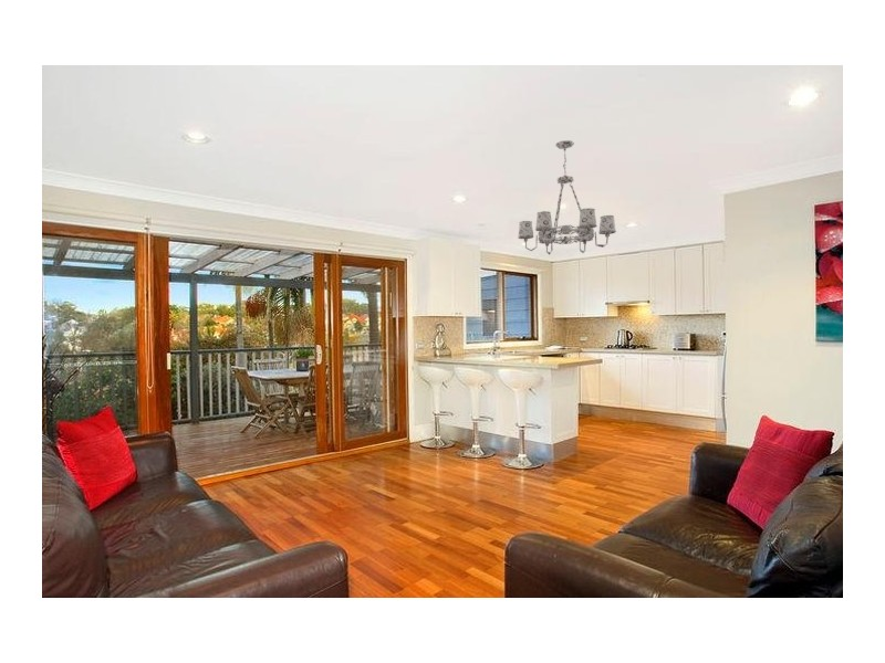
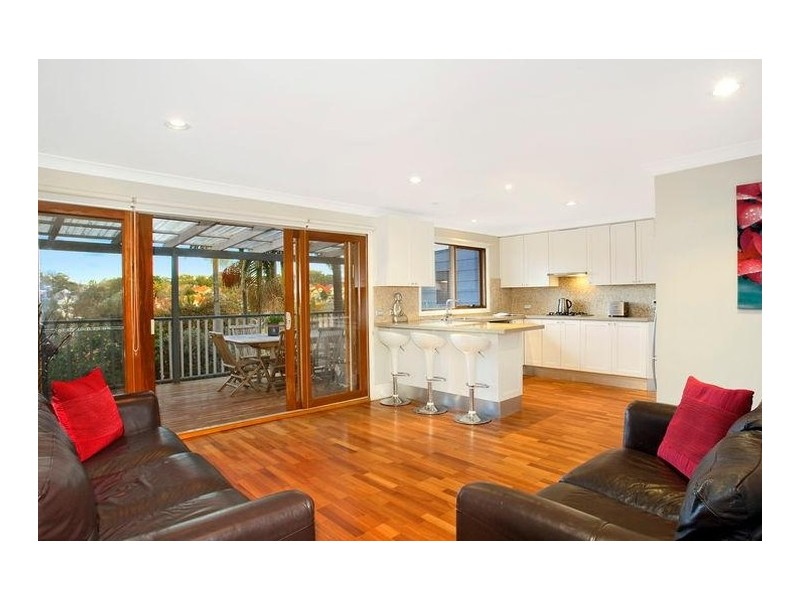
- chandelier (561, 196)
